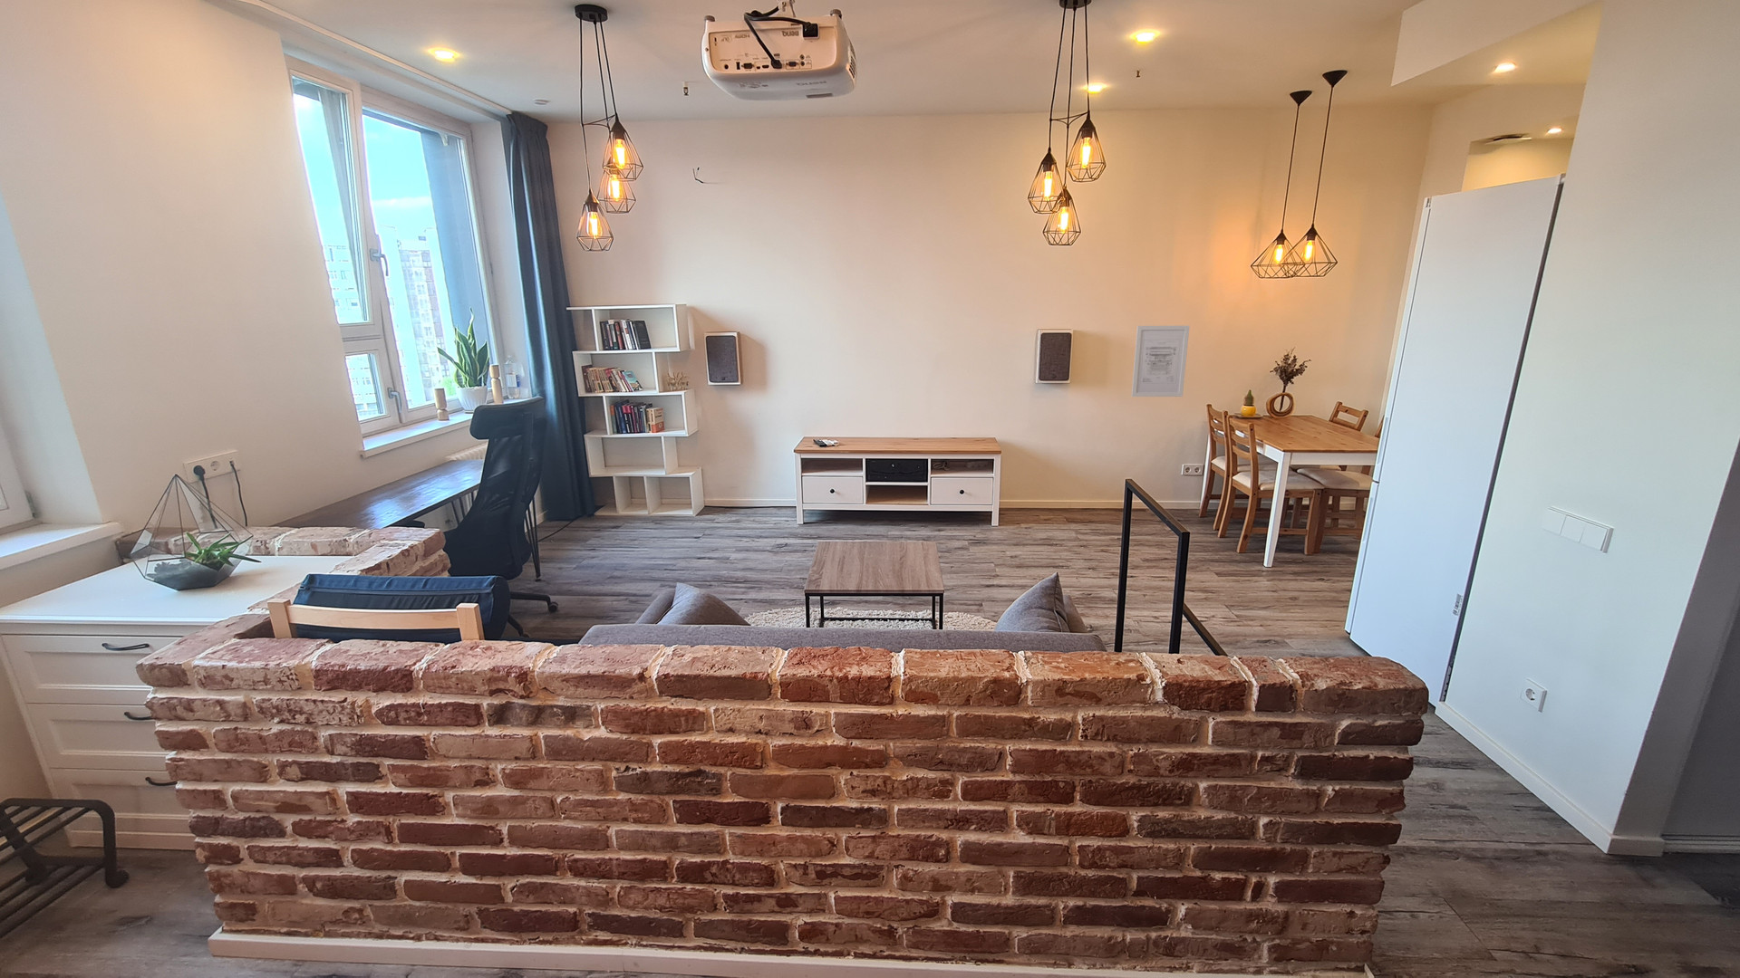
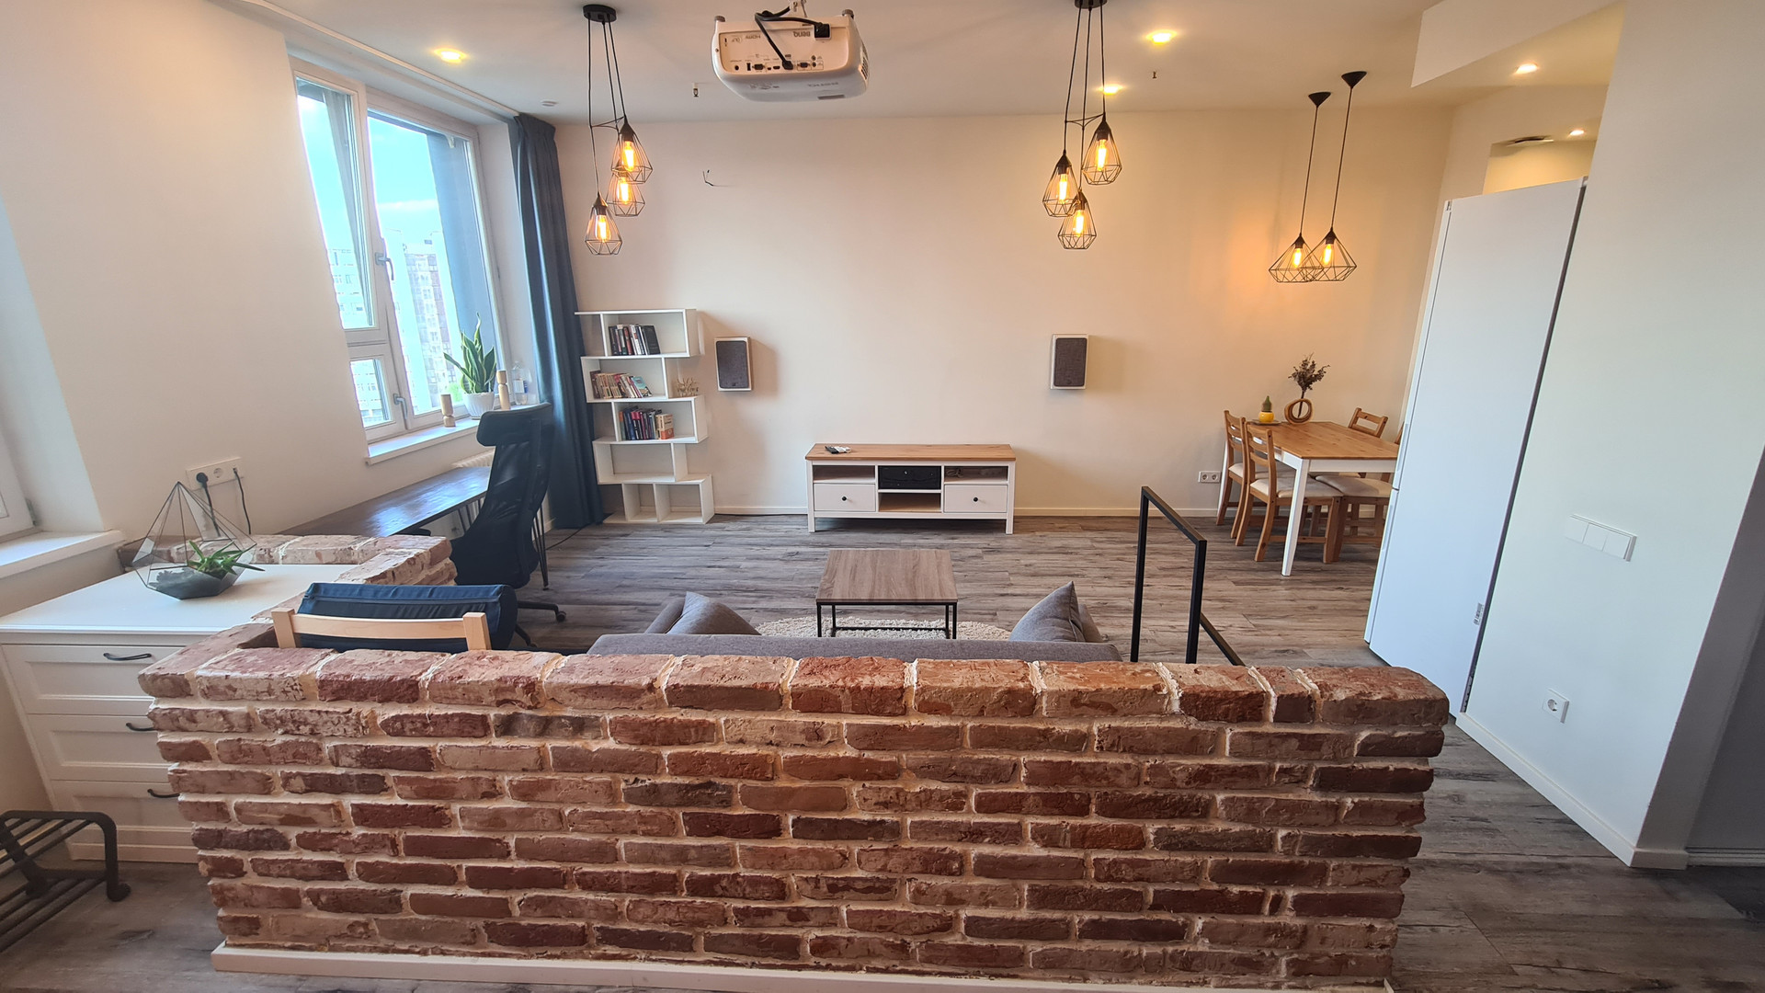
- wall art (1160, 362)
